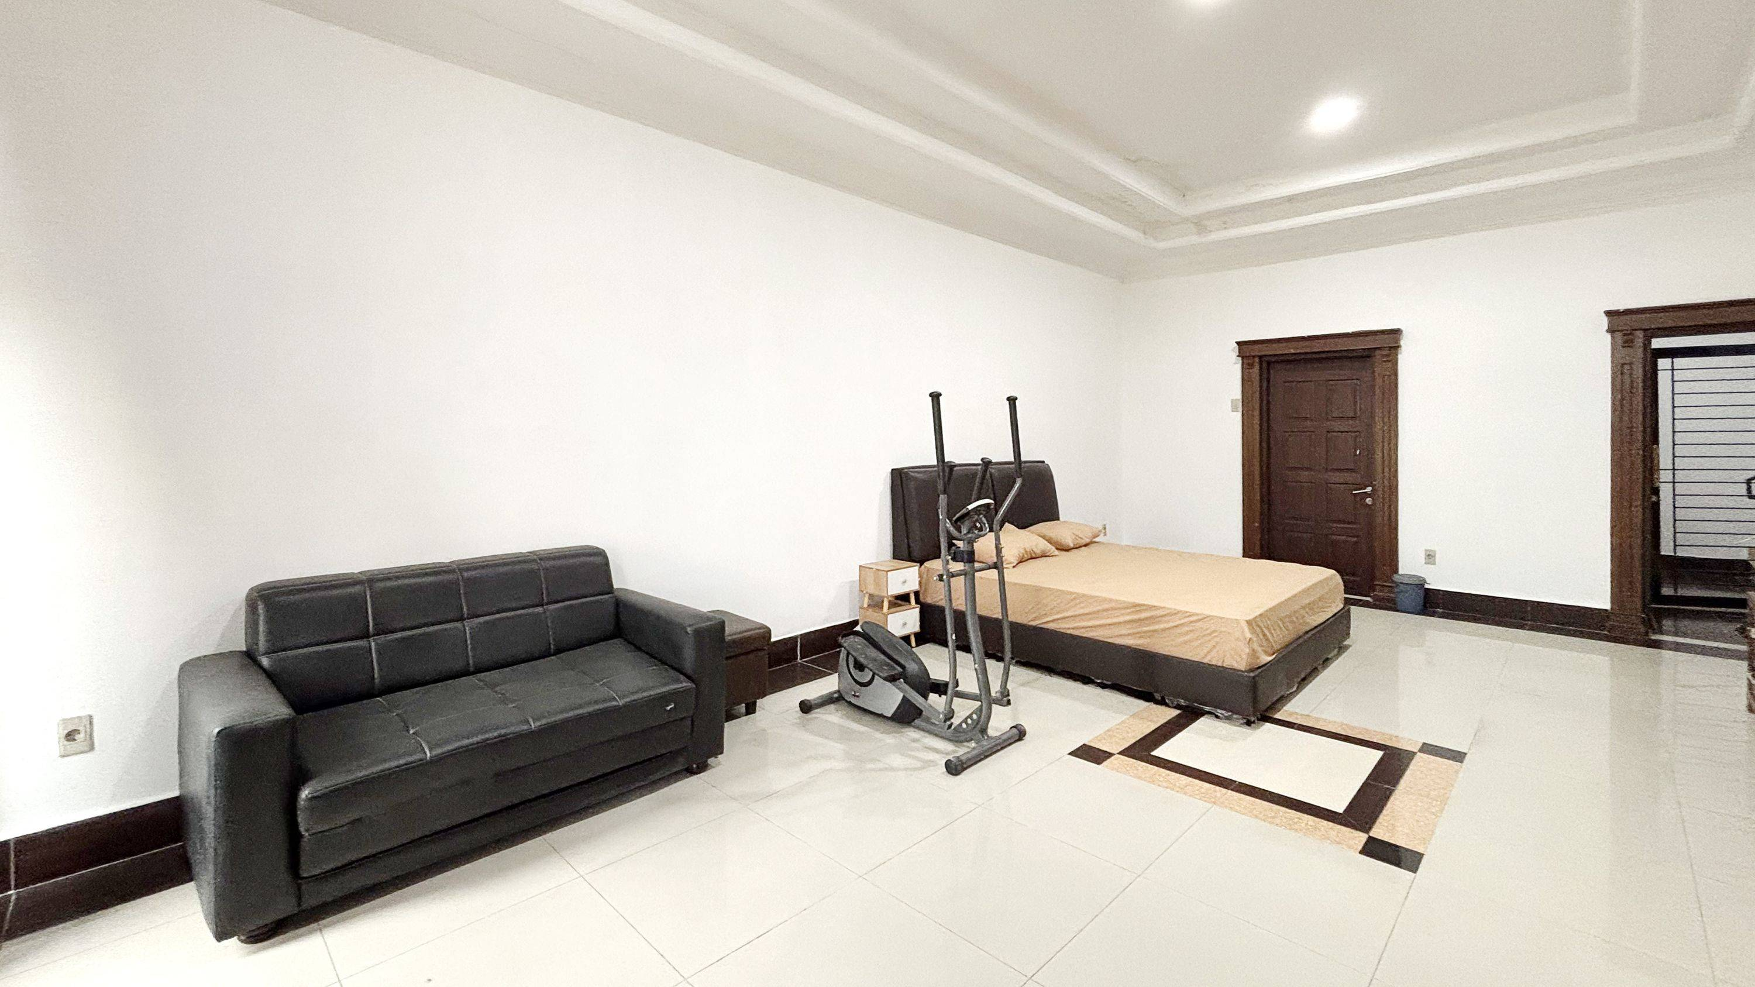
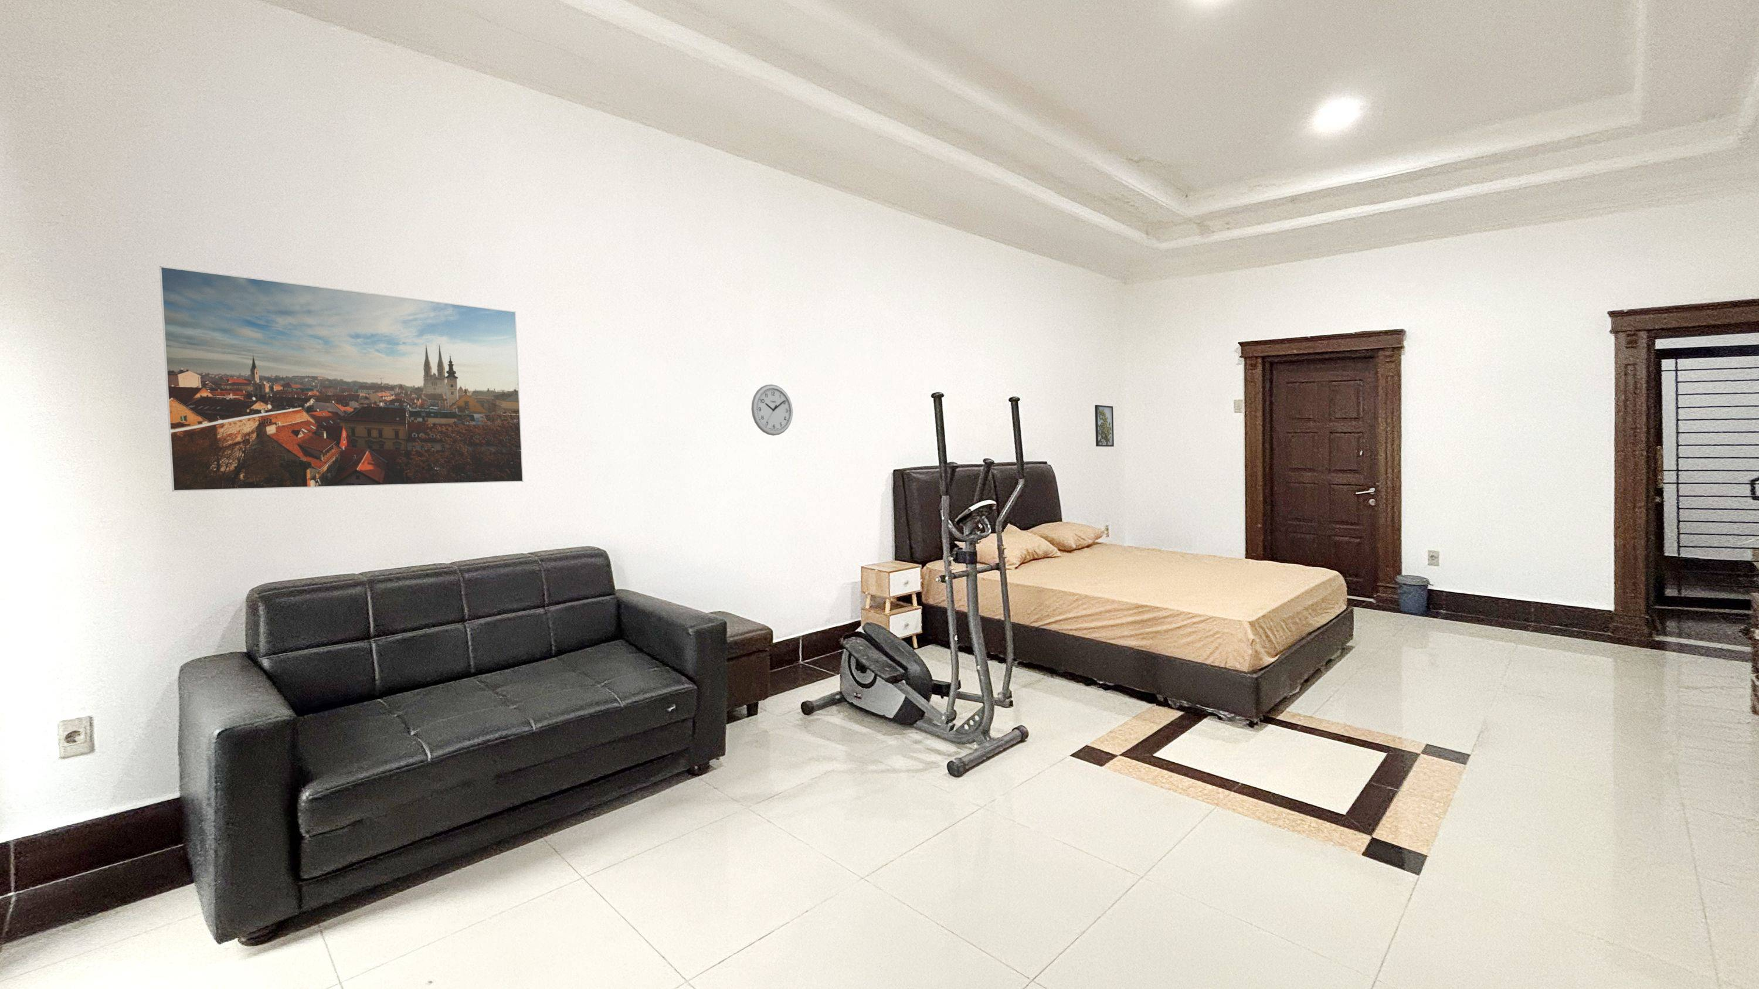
+ wall clock (773, 409)
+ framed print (366, 389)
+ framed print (1104, 425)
